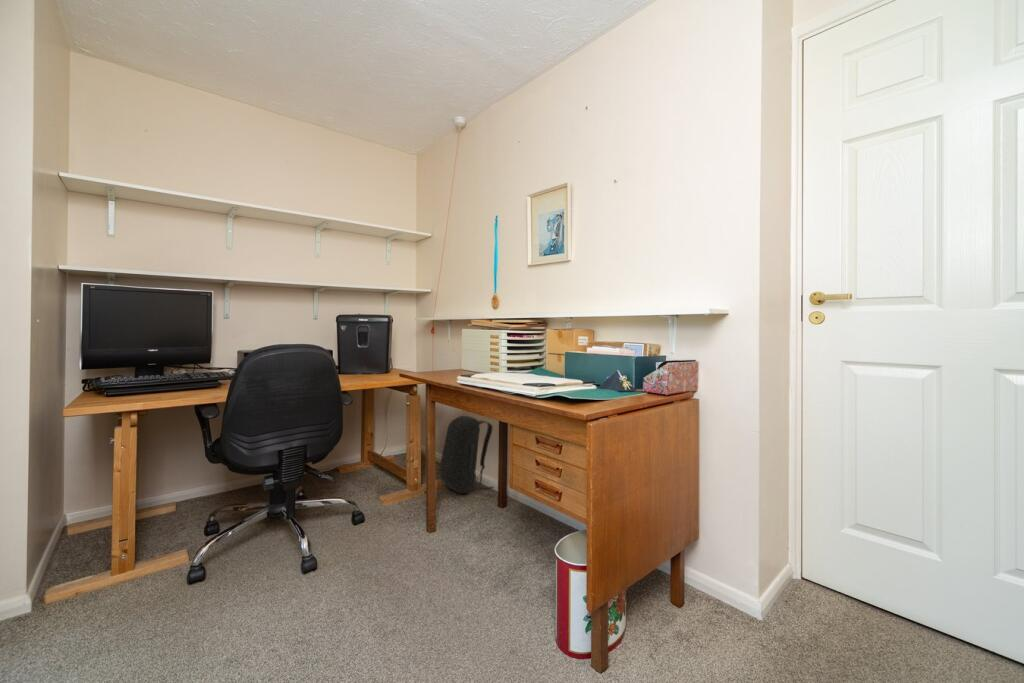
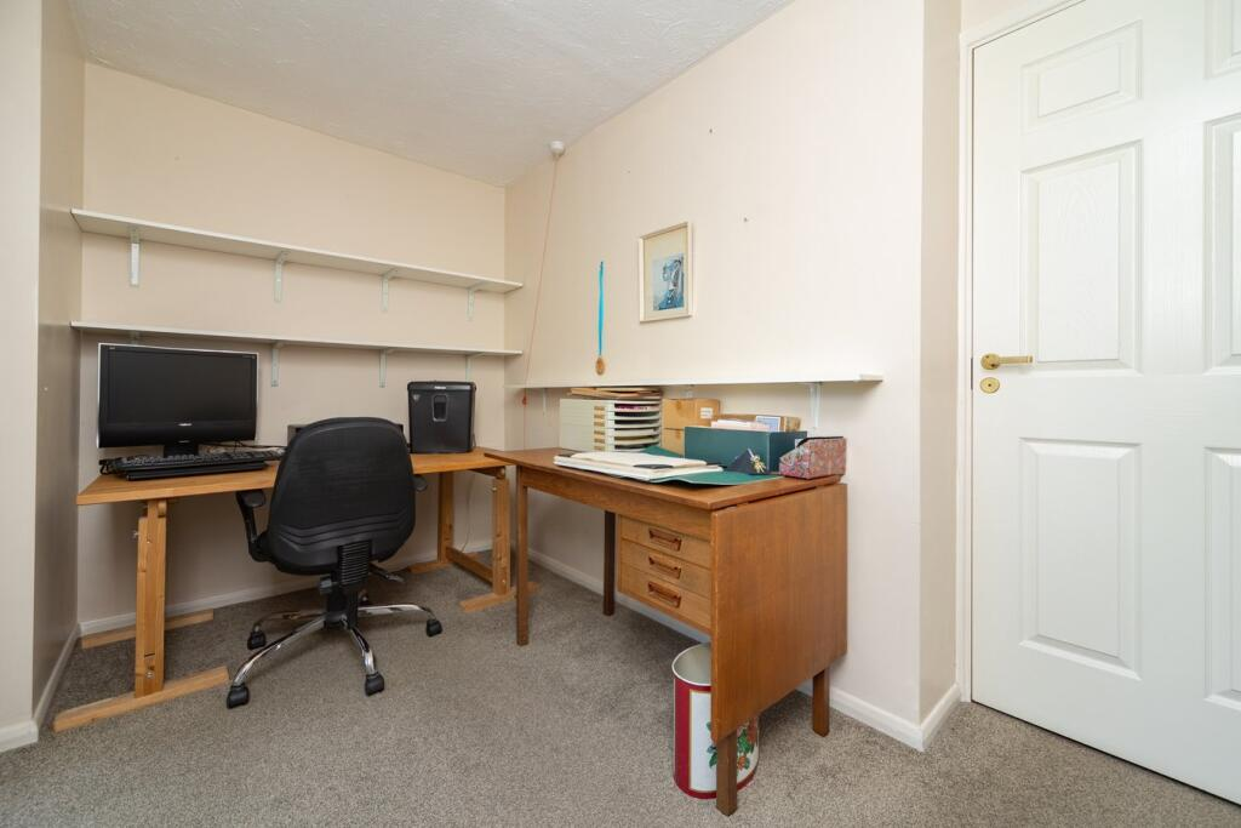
- backpack (465, 452)
